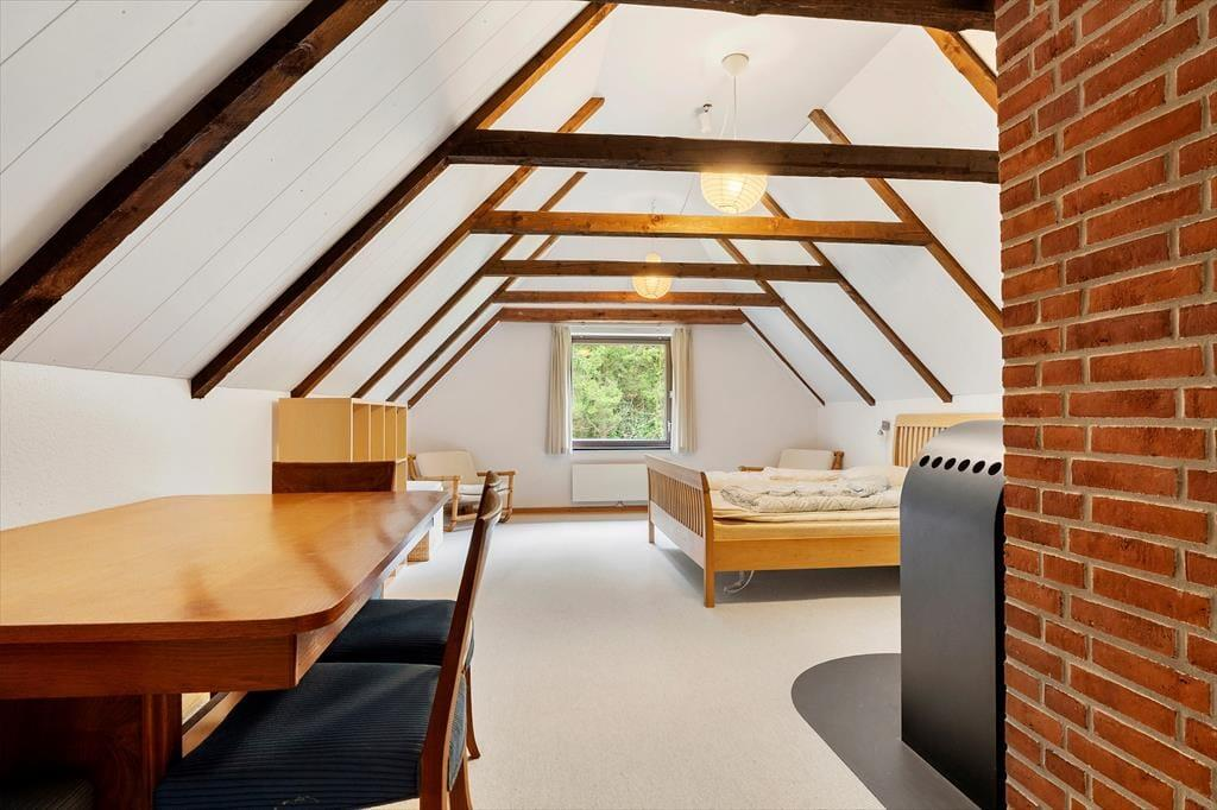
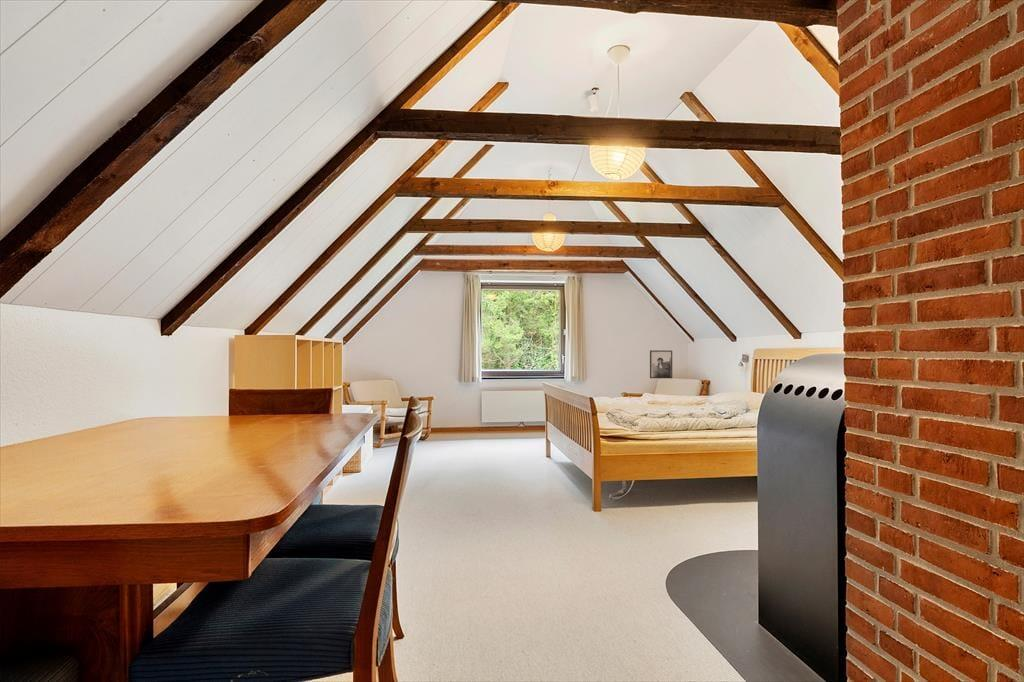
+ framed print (661, 364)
